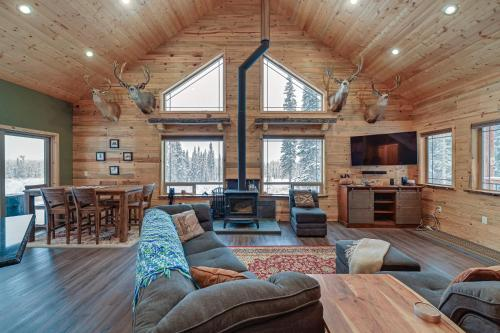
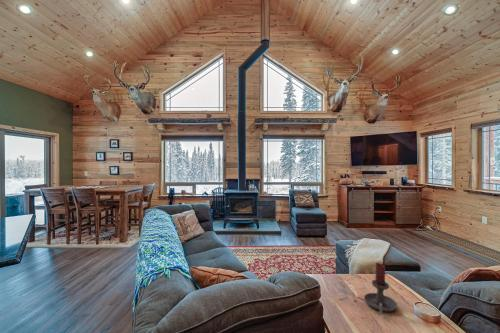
+ candle holder (380, 285)
